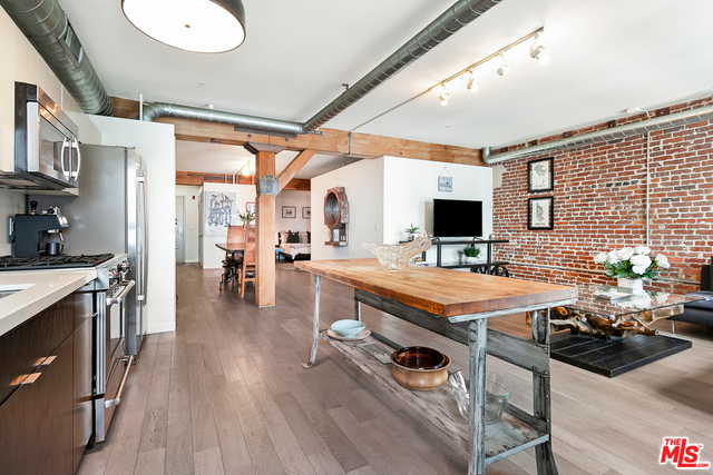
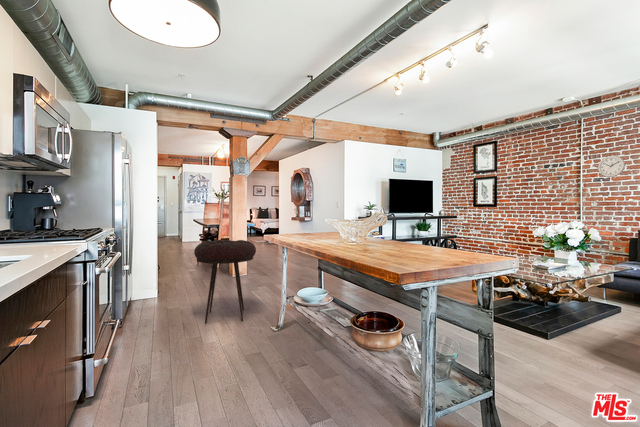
+ stool (215, 278)
+ wall clock (610, 166)
